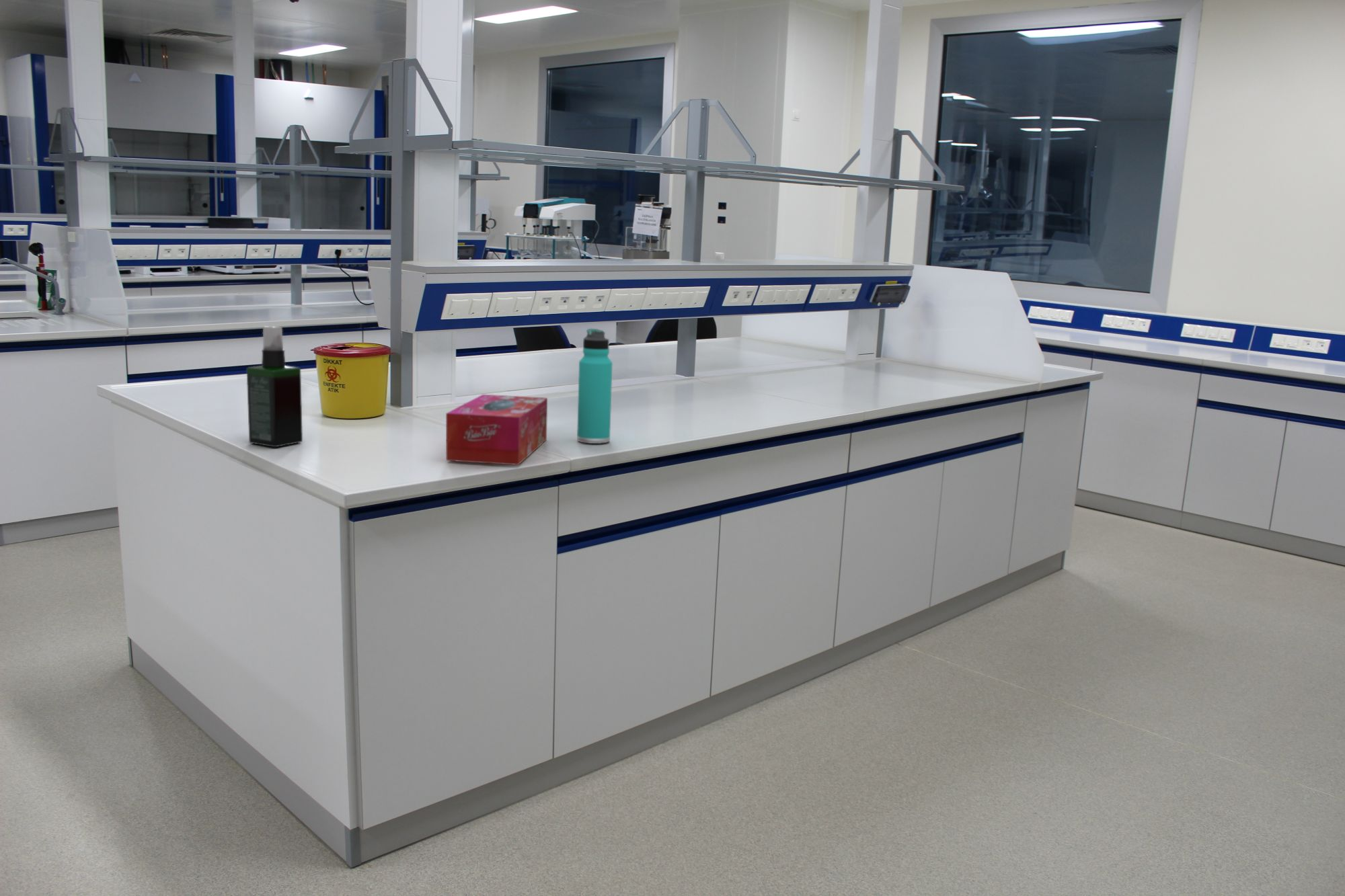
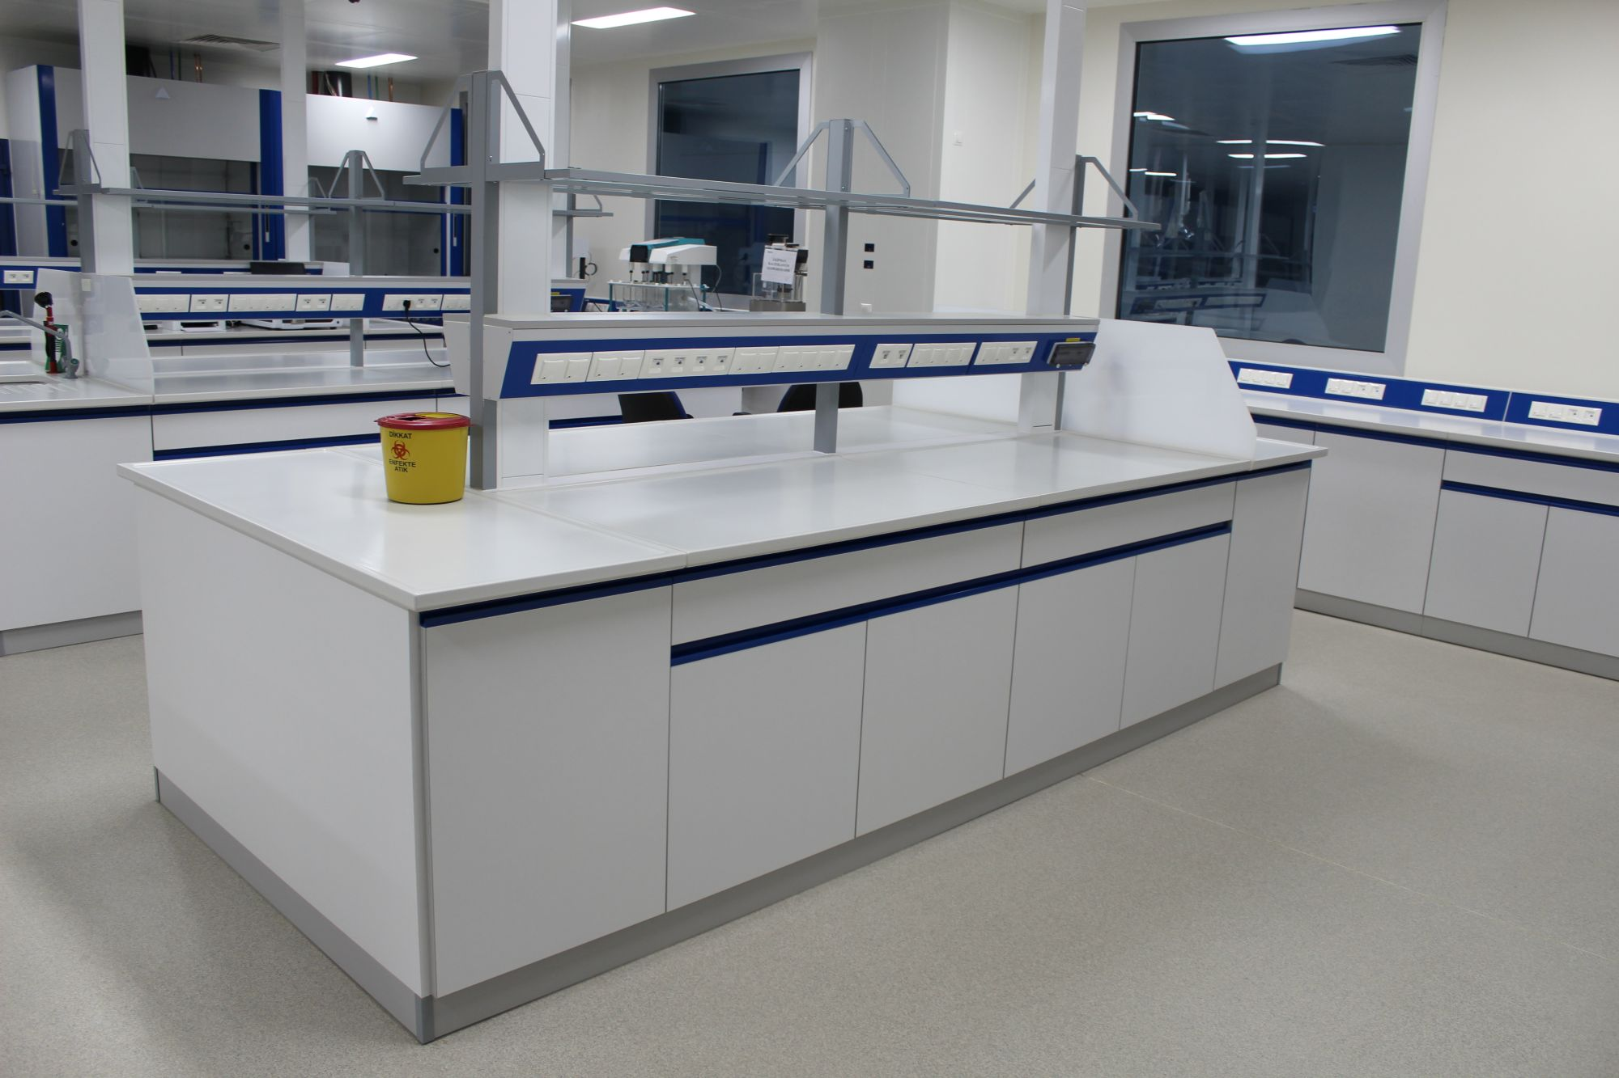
- spray bottle (274, 385)
- tissue box (499, 427)
- thermos bottle (594, 385)
